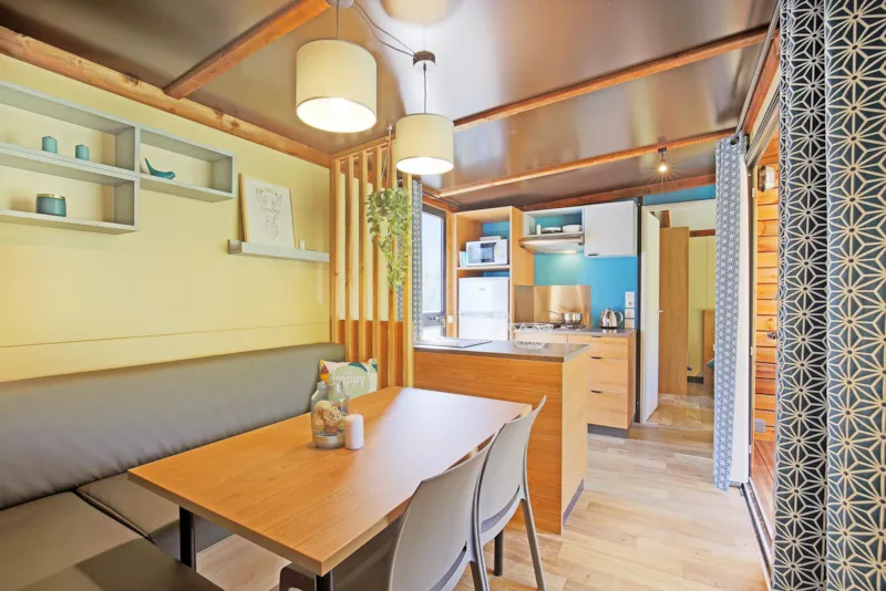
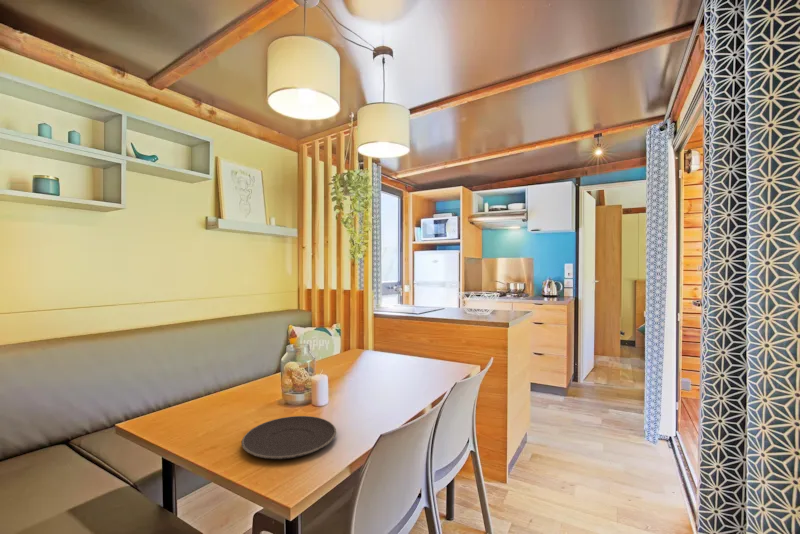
+ plate (290, 437)
